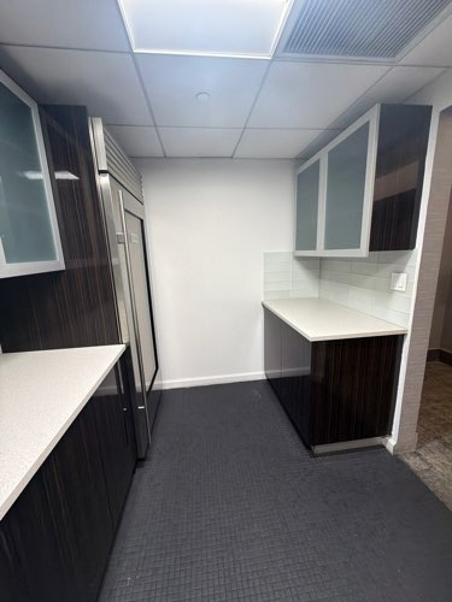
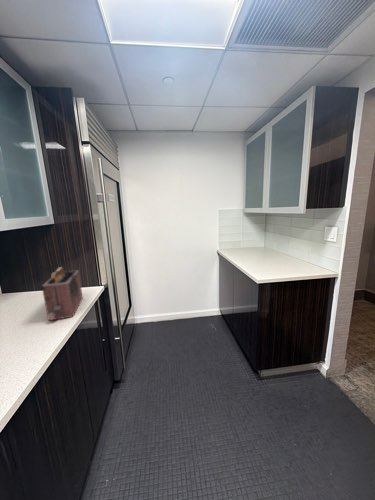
+ toaster (63, 290)
